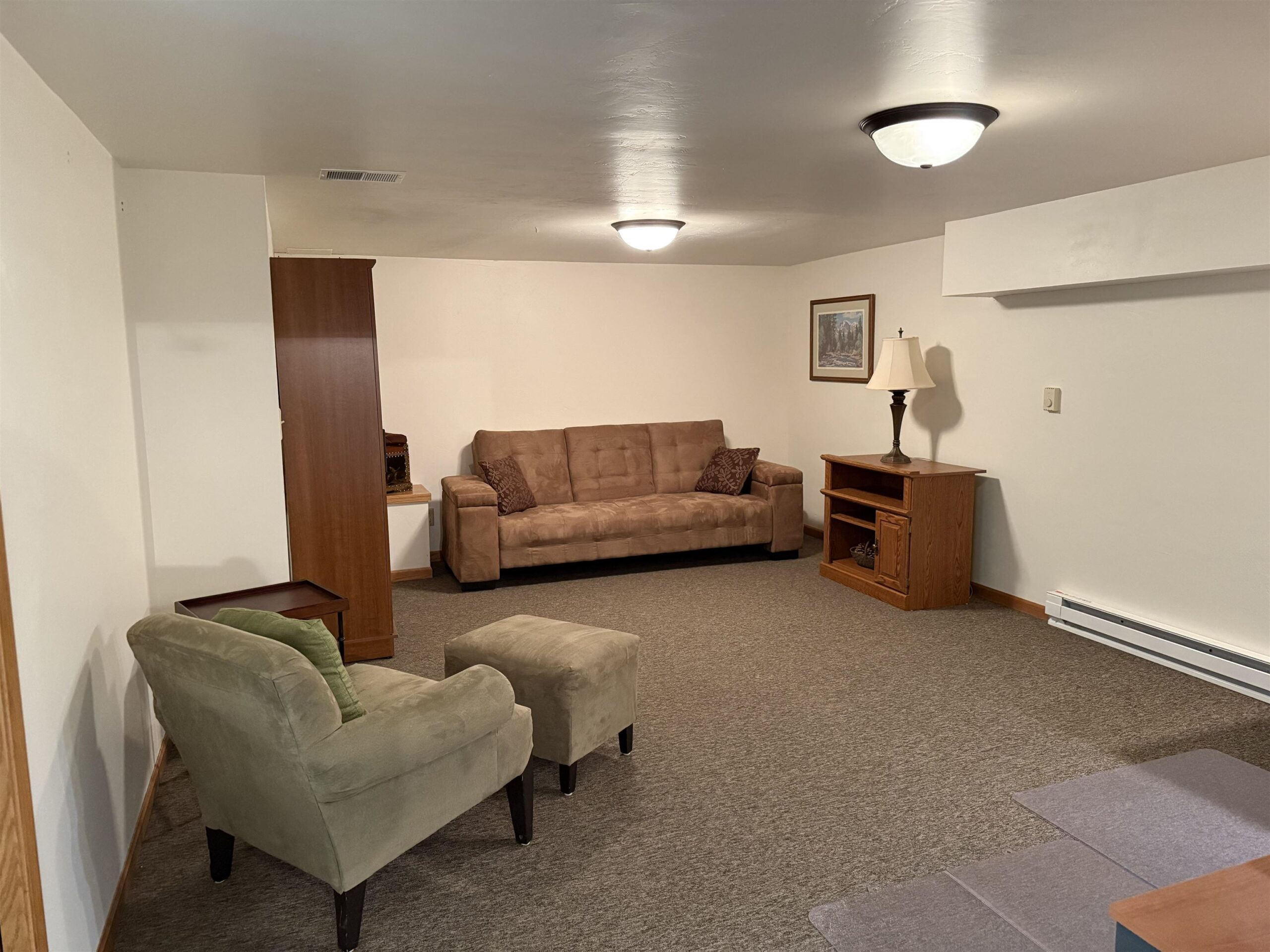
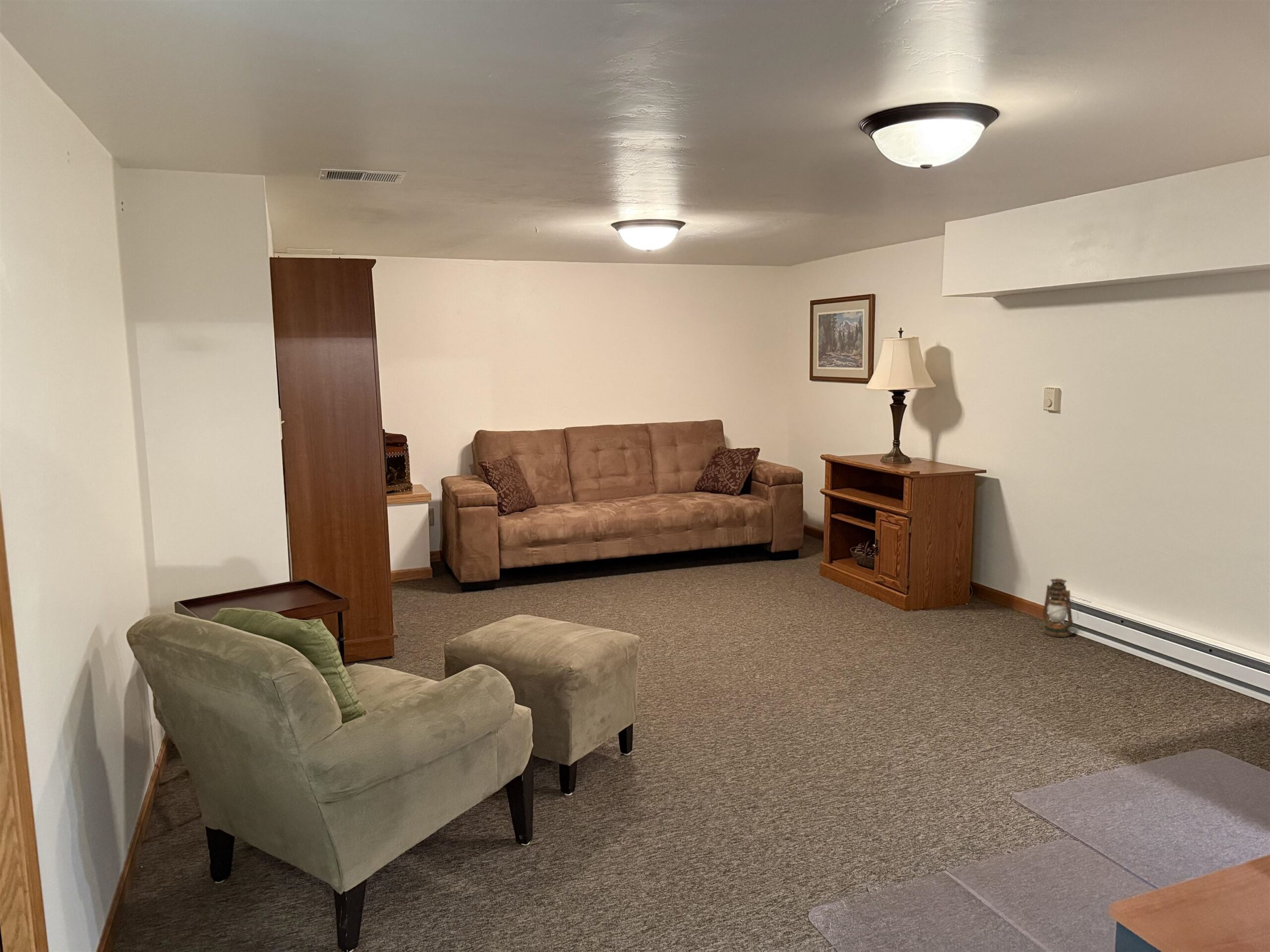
+ lantern (1059, 605)
